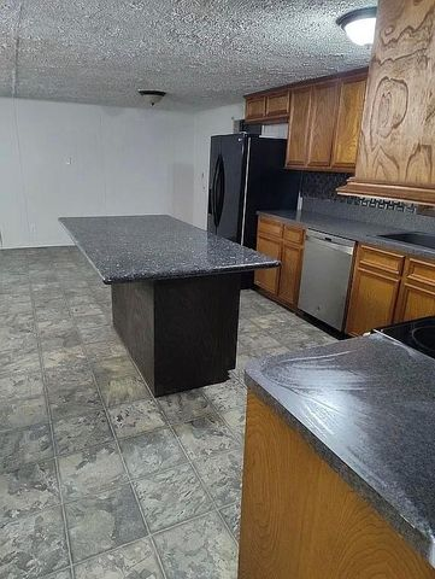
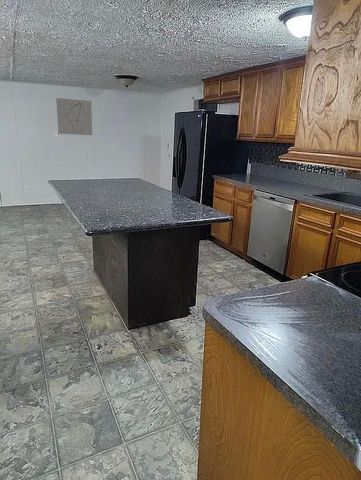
+ wall art (74, 117)
